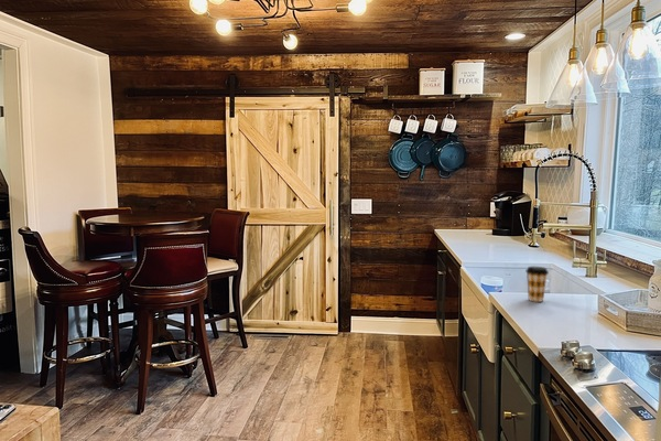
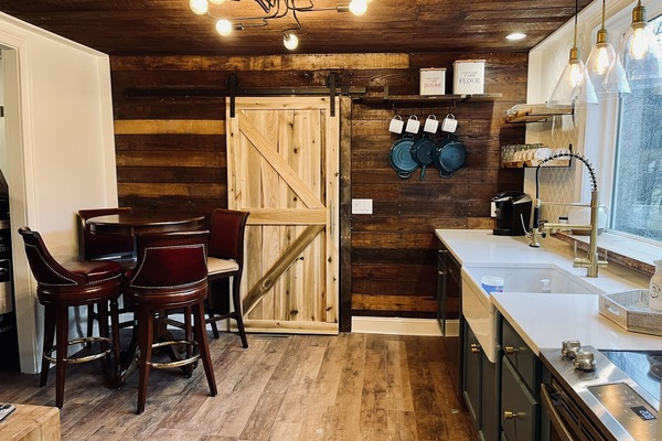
- coffee cup (537, 283)
